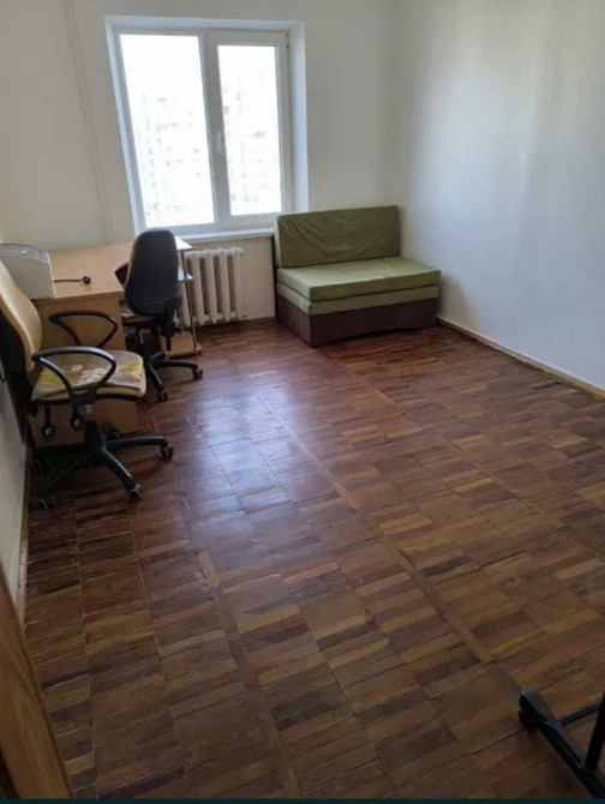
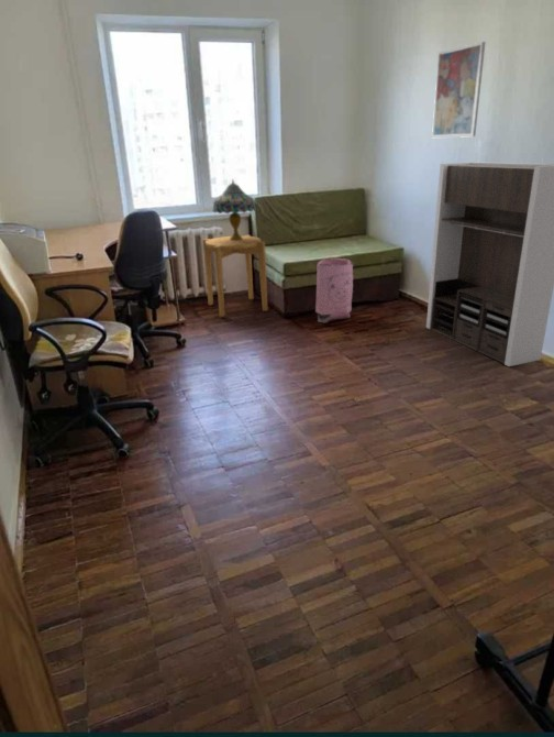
+ bag (334, 289)
+ bookshelf (488, 258)
+ side table (246, 272)
+ table lamp (234, 209)
+ wall art (456, 94)
